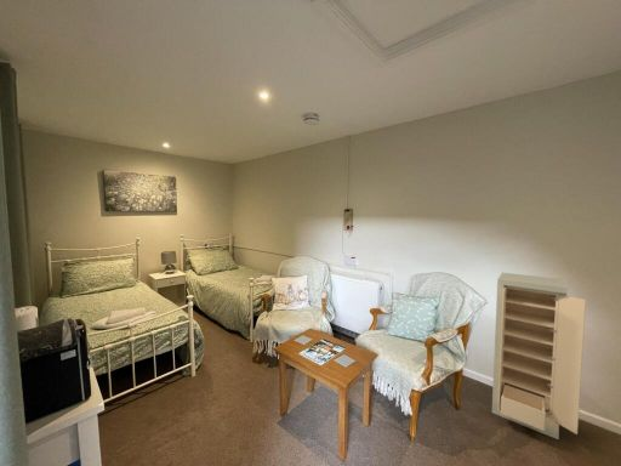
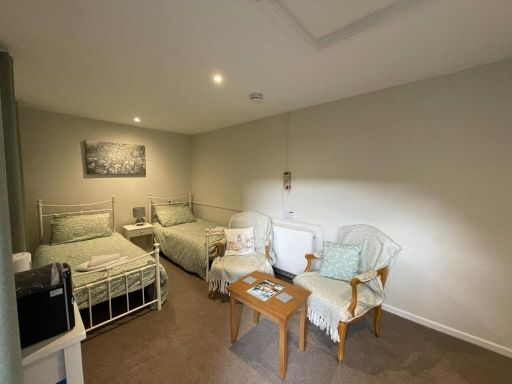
- storage cabinet (534, 352)
